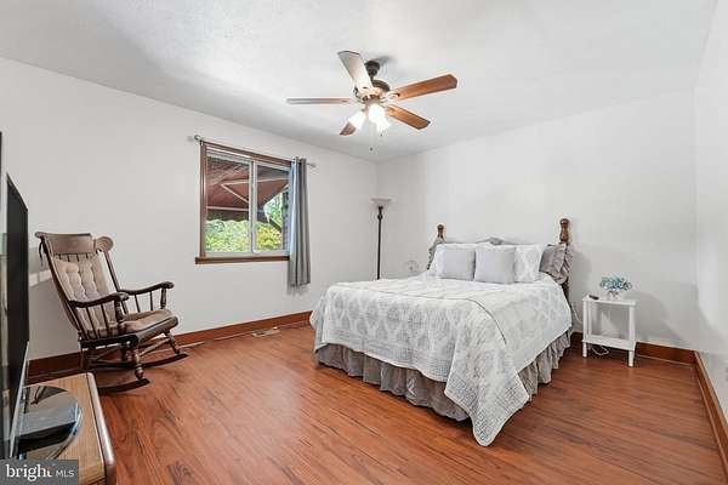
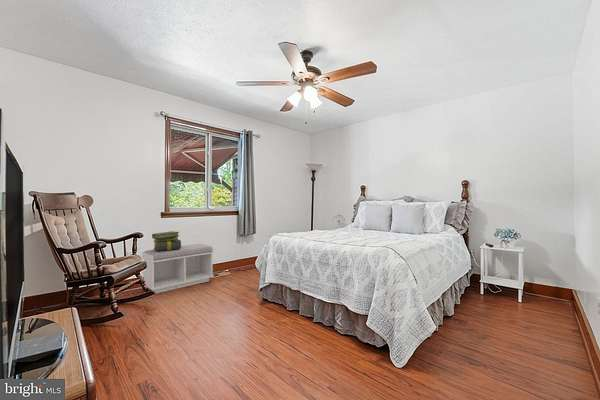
+ bench (179, 265)
+ stack of books (166, 240)
